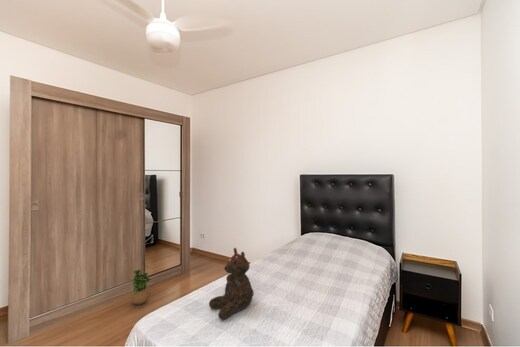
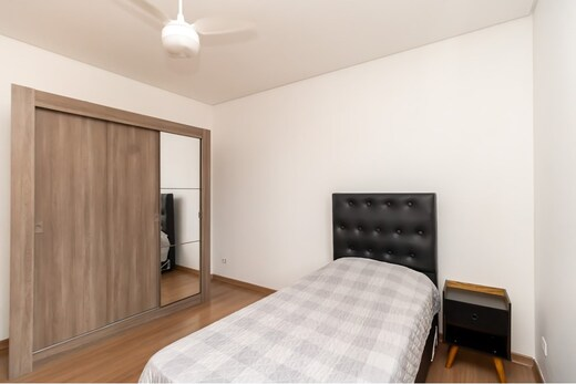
- potted plant (140, 287)
- teddy bear (231, 280)
